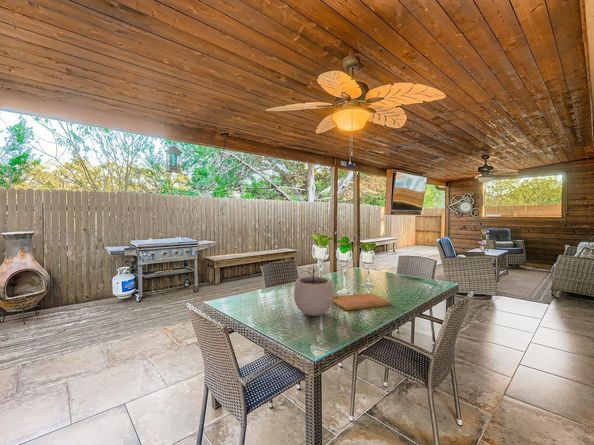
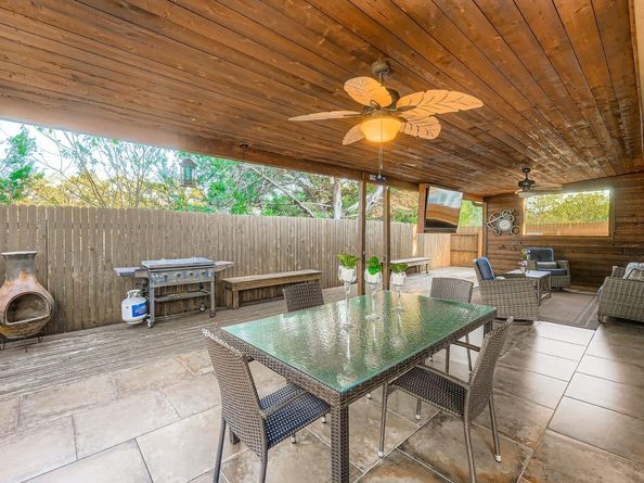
- plant pot (313, 289)
- cutting board (359, 300)
